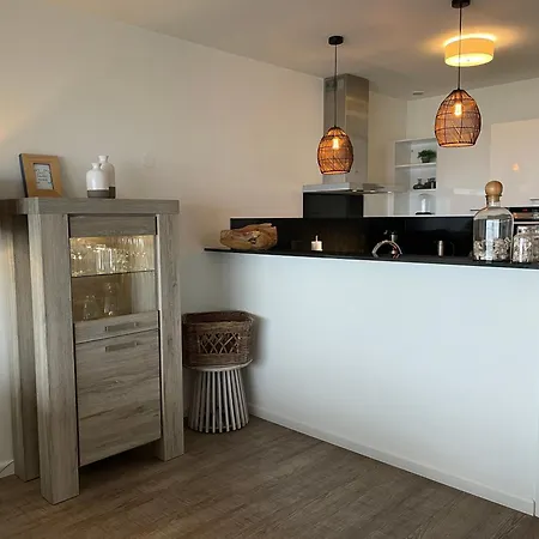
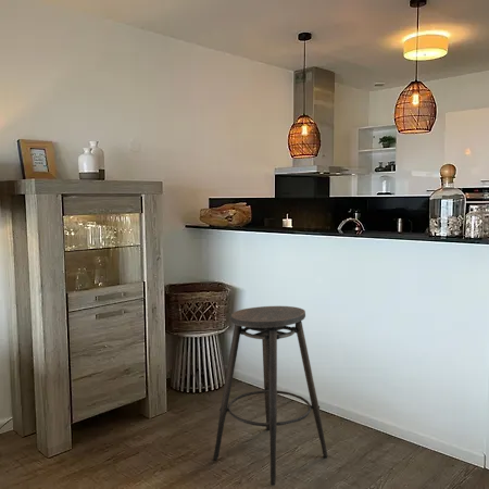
+ stool (272, 383)
